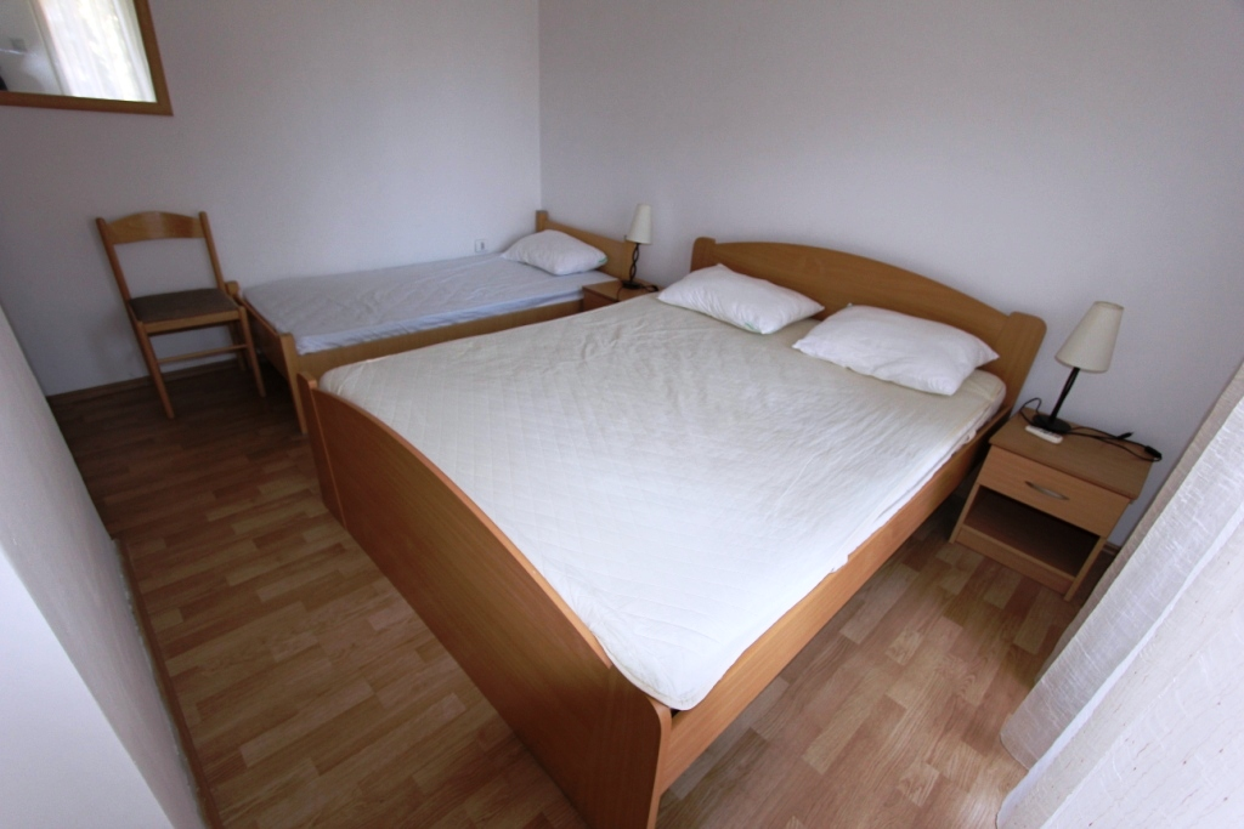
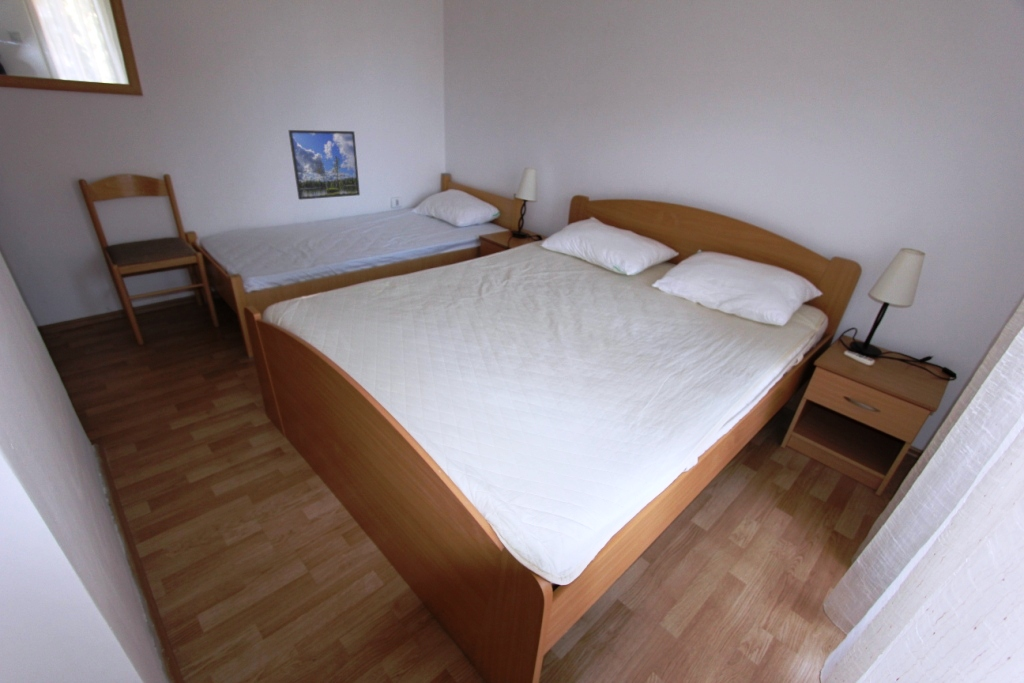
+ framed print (326, 165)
